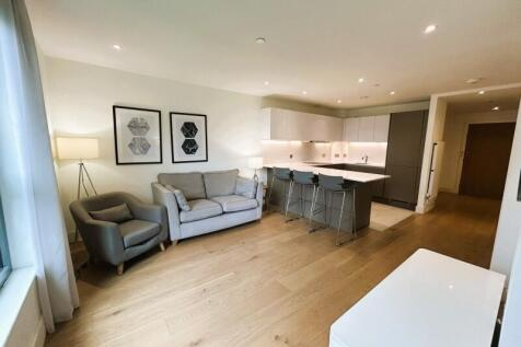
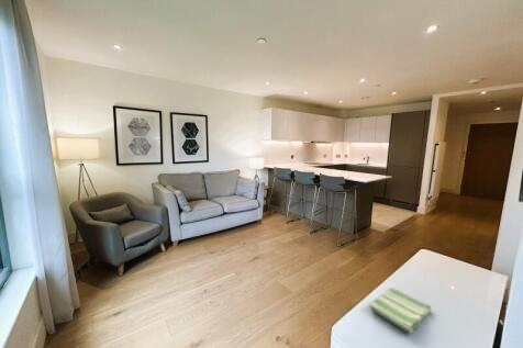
+ dish towel (399, 306)
